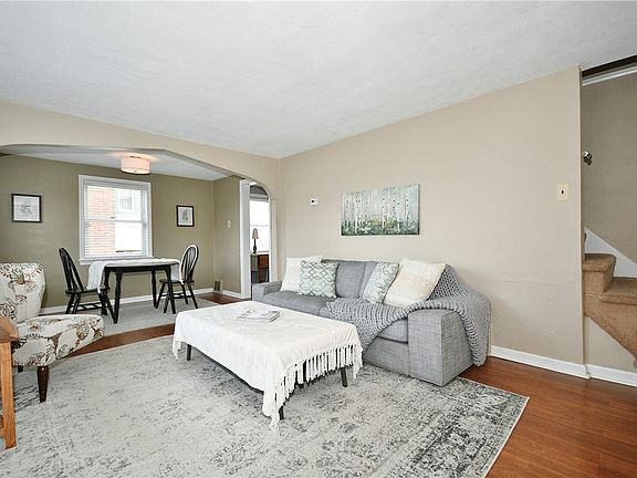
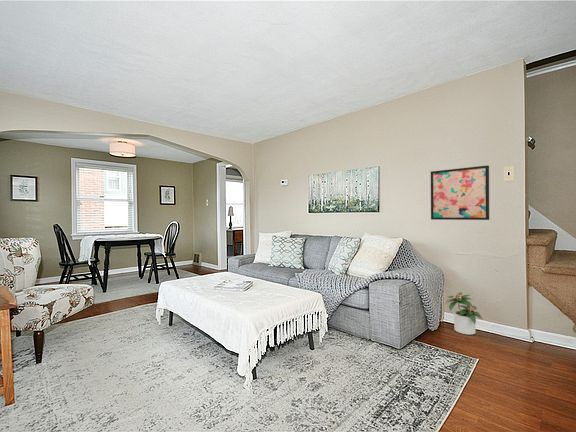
+ wall art (458, 194)
+ potted plant (461, 312)
